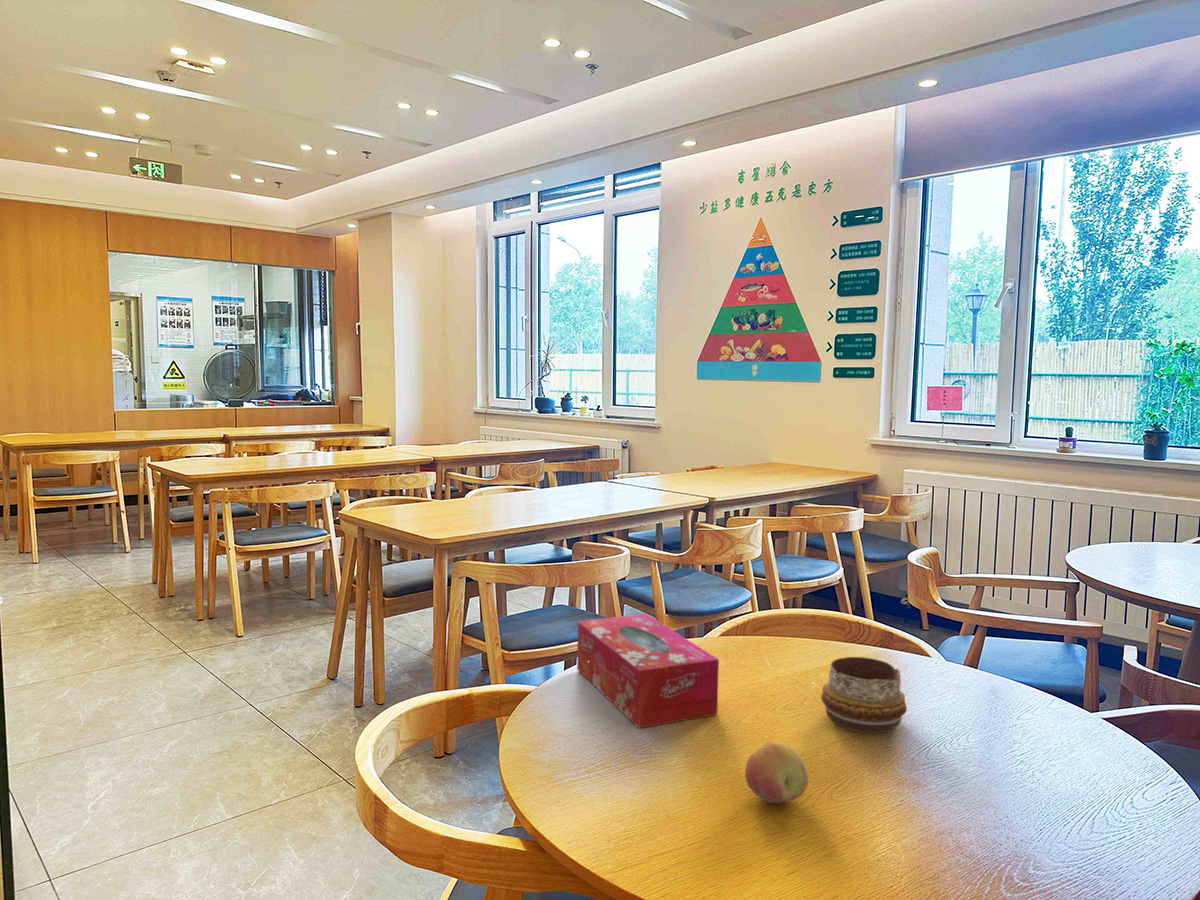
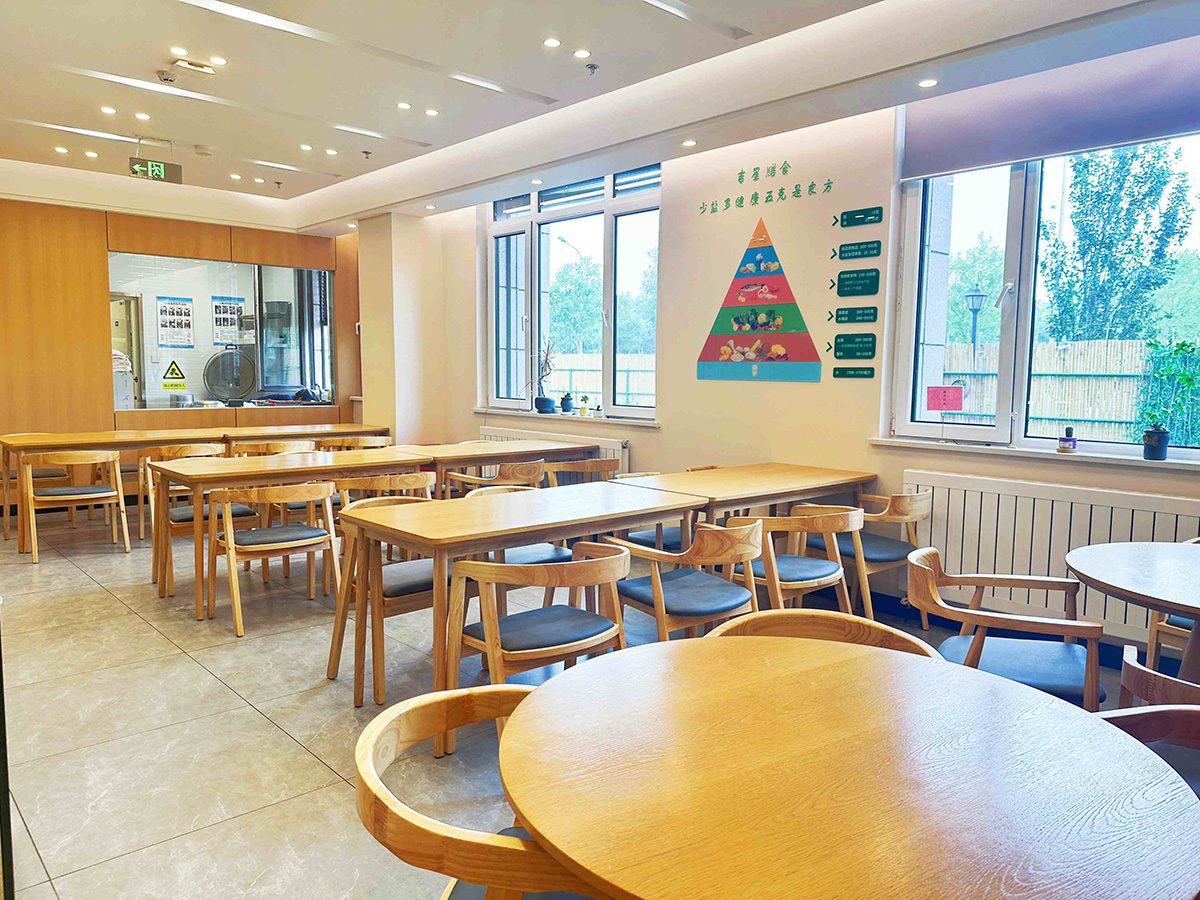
- decorative bowl (863, 694)
- fruit (775, 771)
- tissue box (642, 664)
